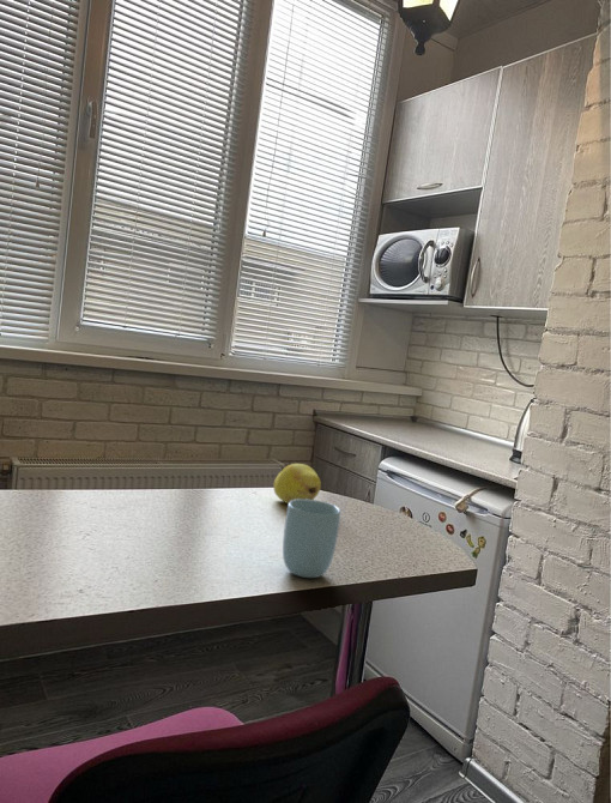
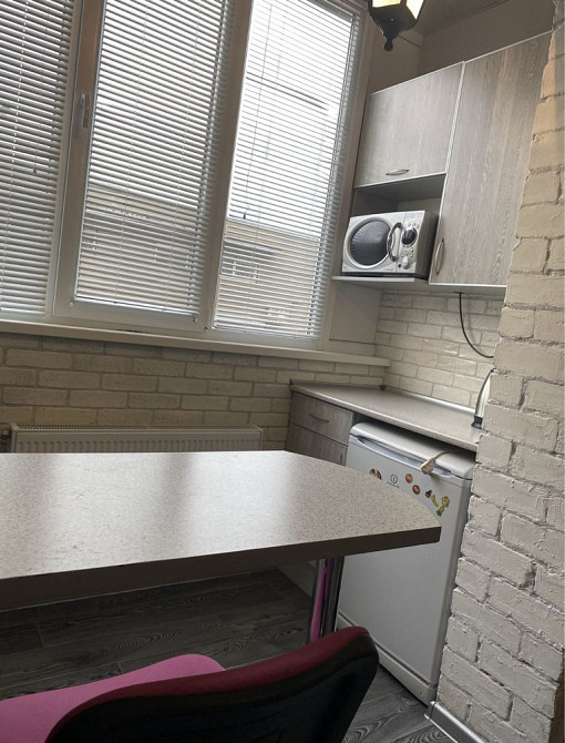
- cup (309, 539)
- fruit (298, 484)
